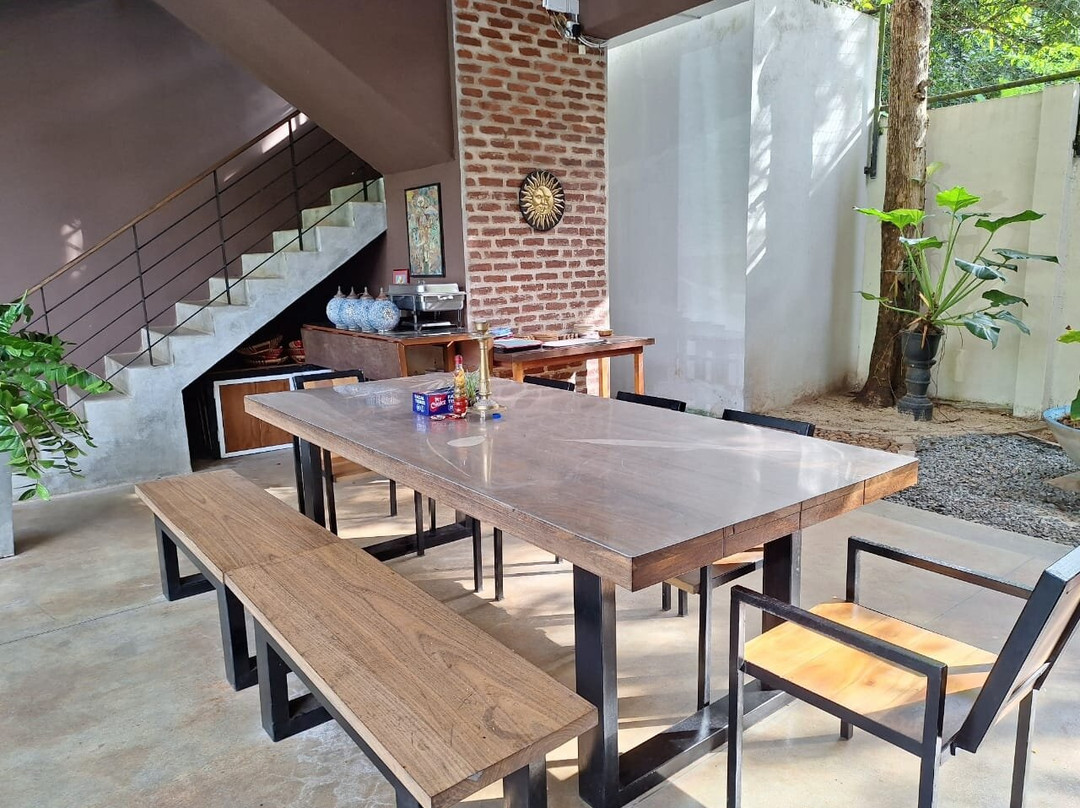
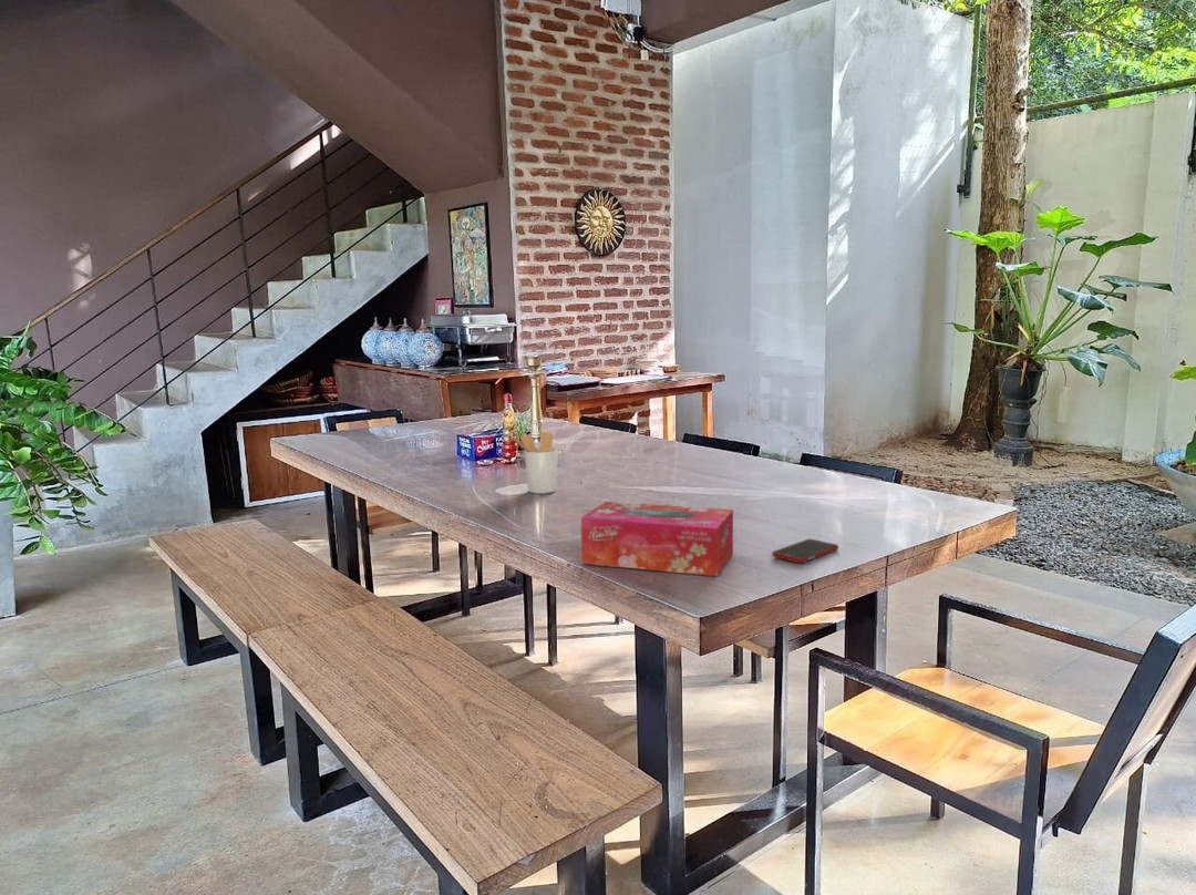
+ tissue box (658, 536)
+ cell phone (805, 551)
+ utensil holder (533, 461)
